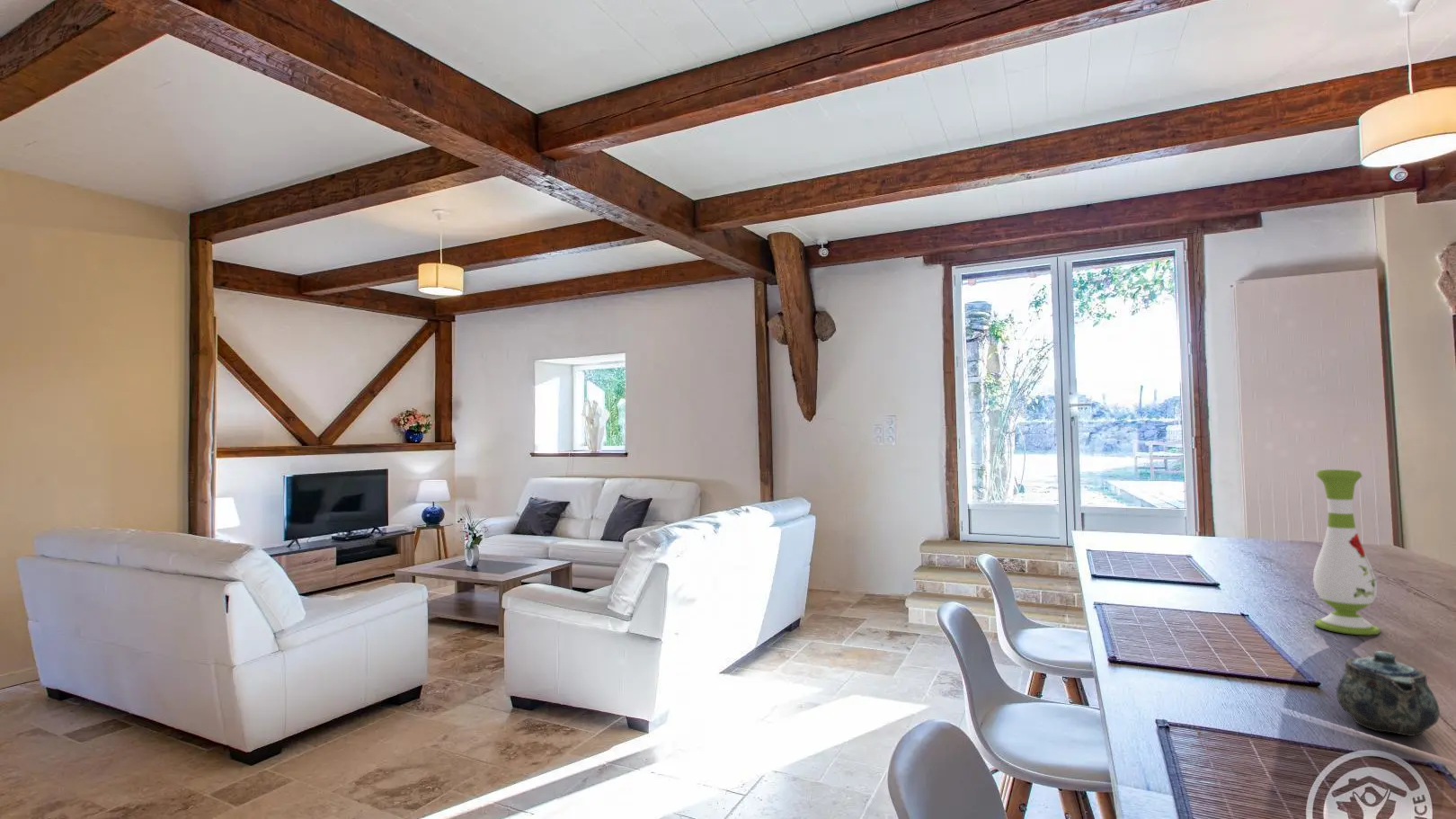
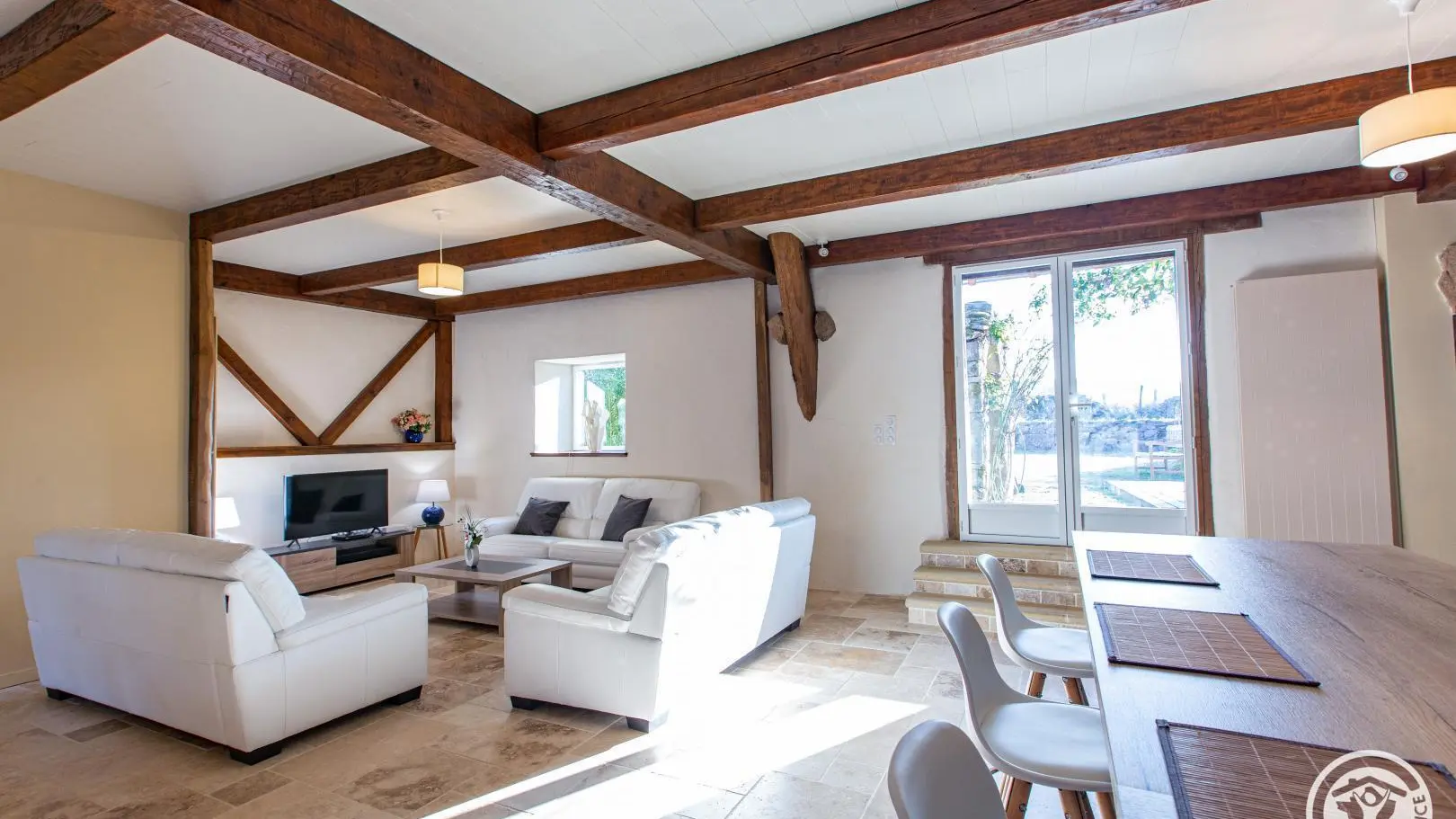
- chinaware (1386, 688)
- vase (1342, 548)
